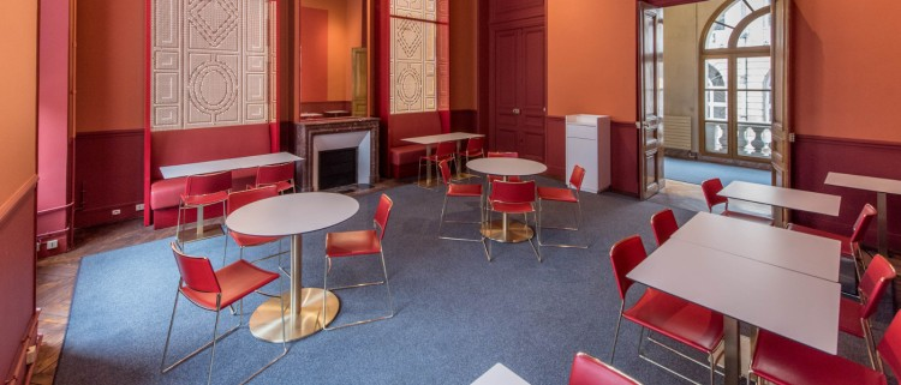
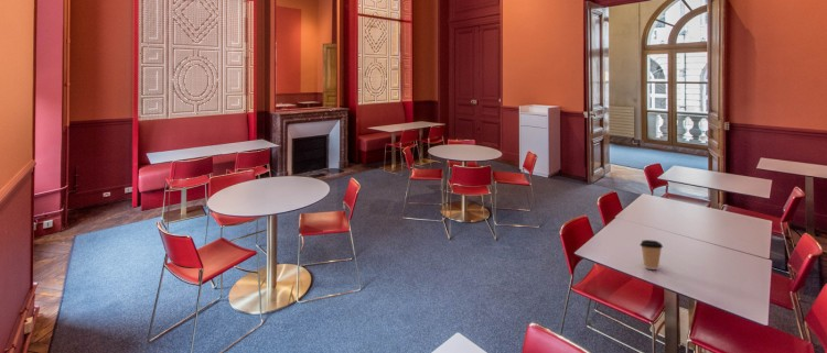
+ coffee cup (651, 254)
